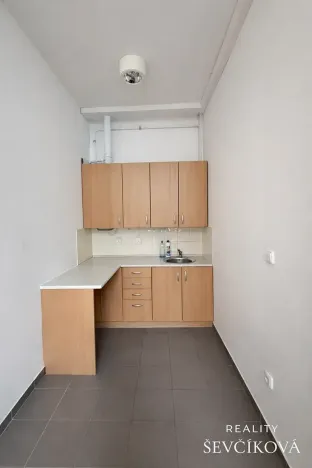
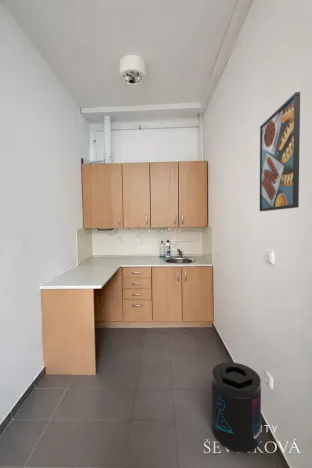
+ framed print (276, 161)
+ supplement container (235, 402)
